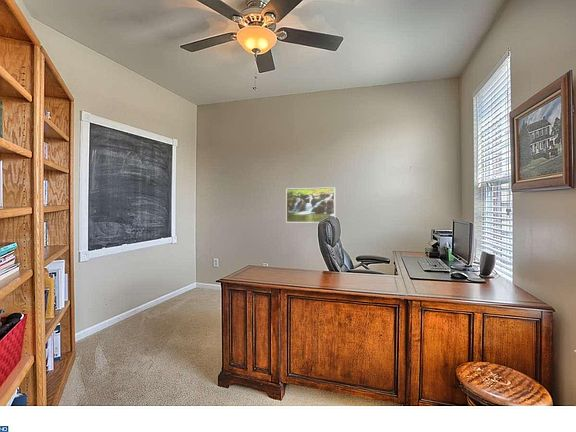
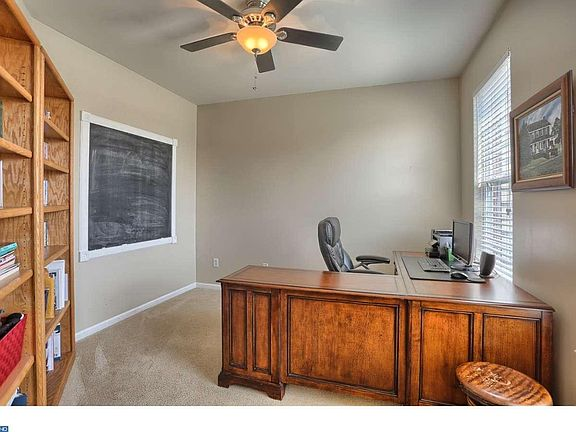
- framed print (310, 205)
